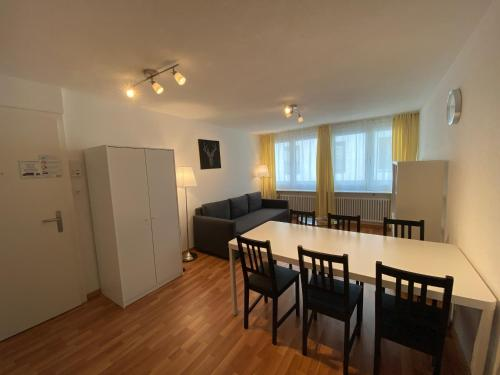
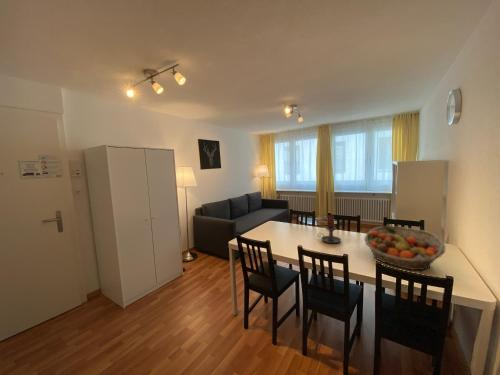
+ candle holder (328, 227)
+ fruit basket (400, 246)
